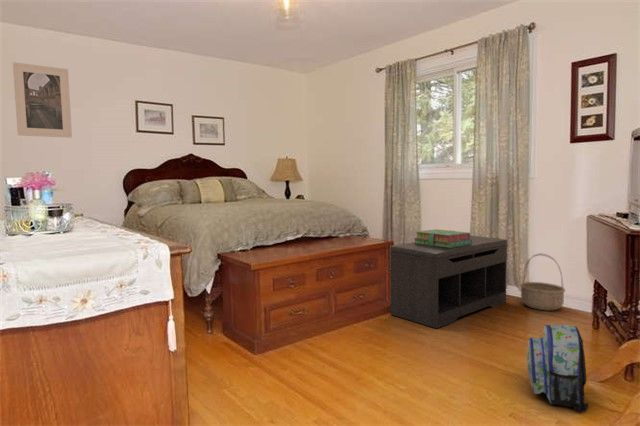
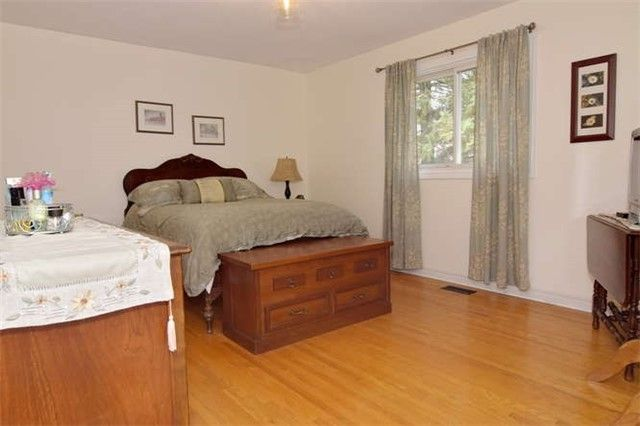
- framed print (43, 101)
- basket (541, 282)
- bench (450, 275)
- backpack (555, 360)
- stack of books (442, 237)
